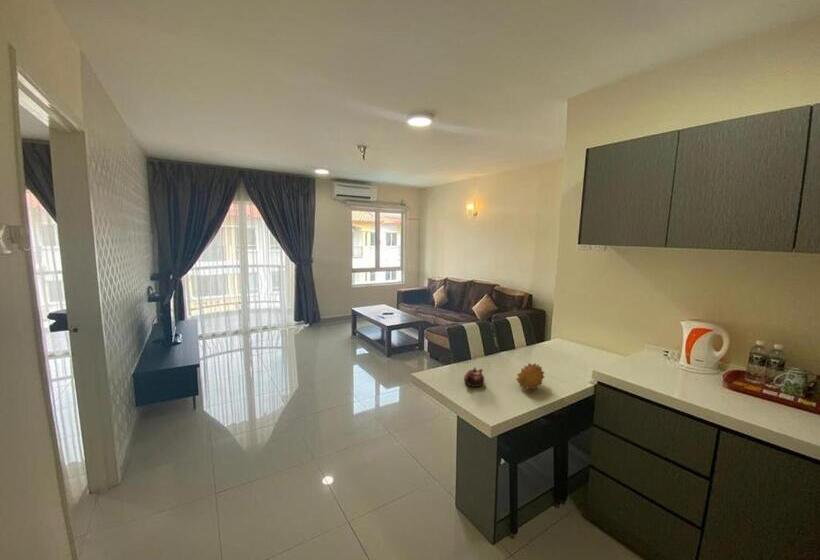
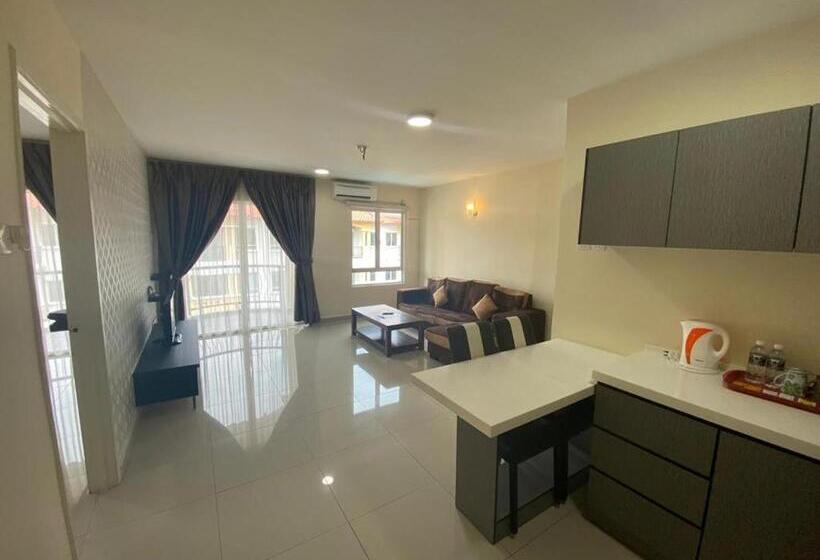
- teapot (473, 375)
- fruit (531, 375)
